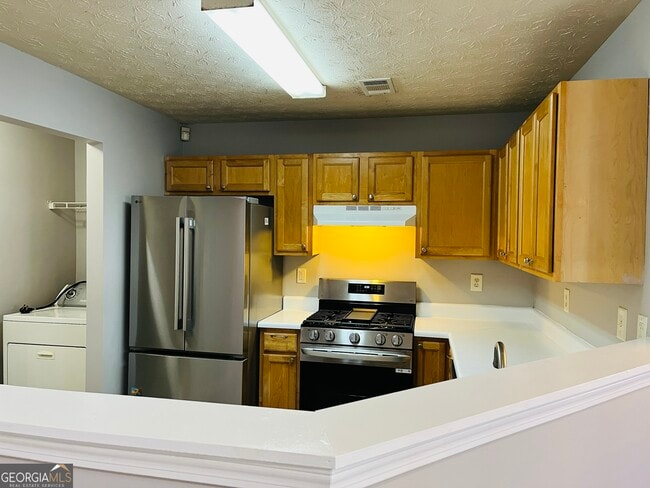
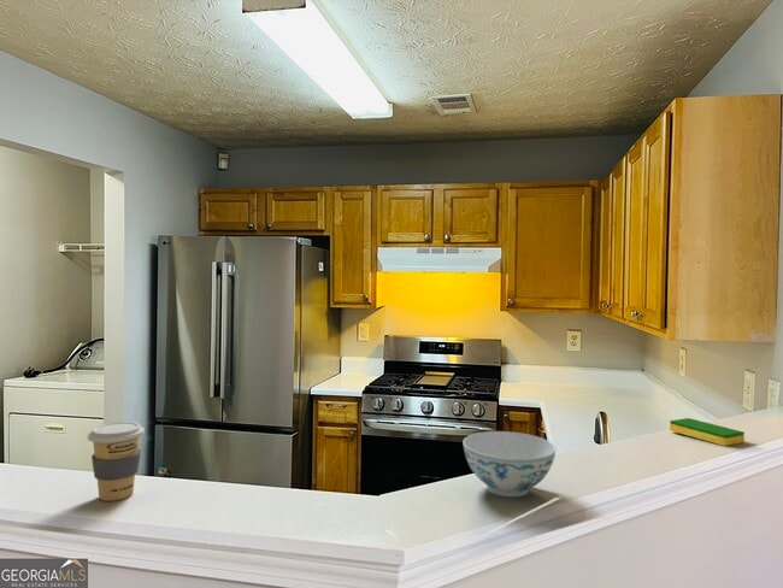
+ dish sponge (705, 430)
+ chinaware (507, 466)
+ coffee cup (116, 460)
